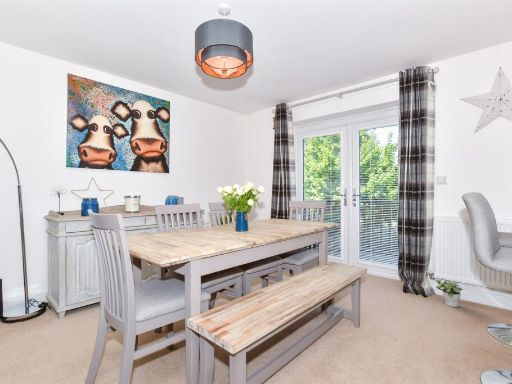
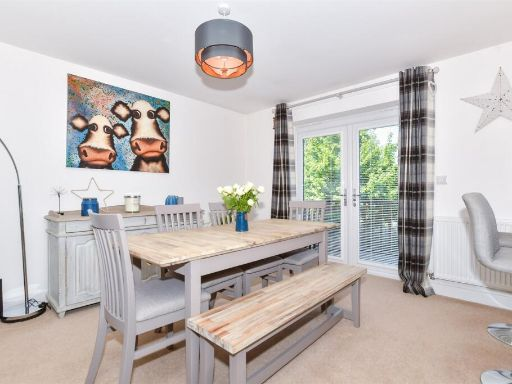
- potted plant (448, 292)
